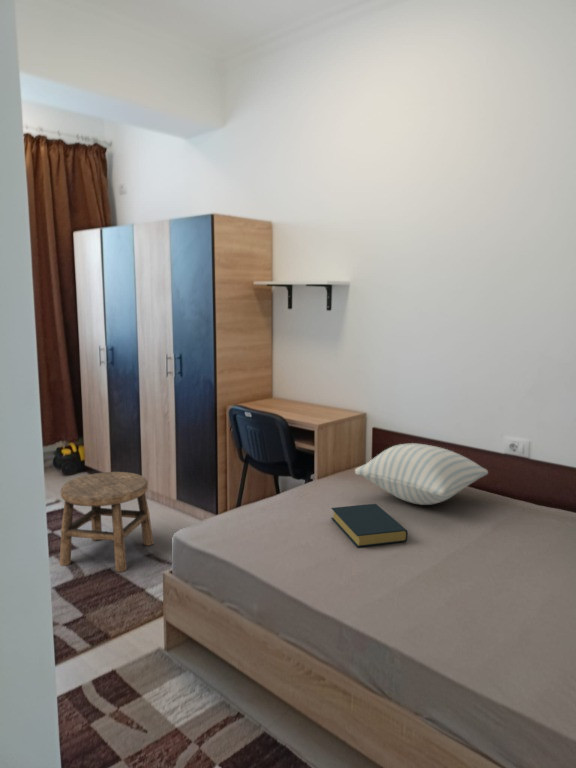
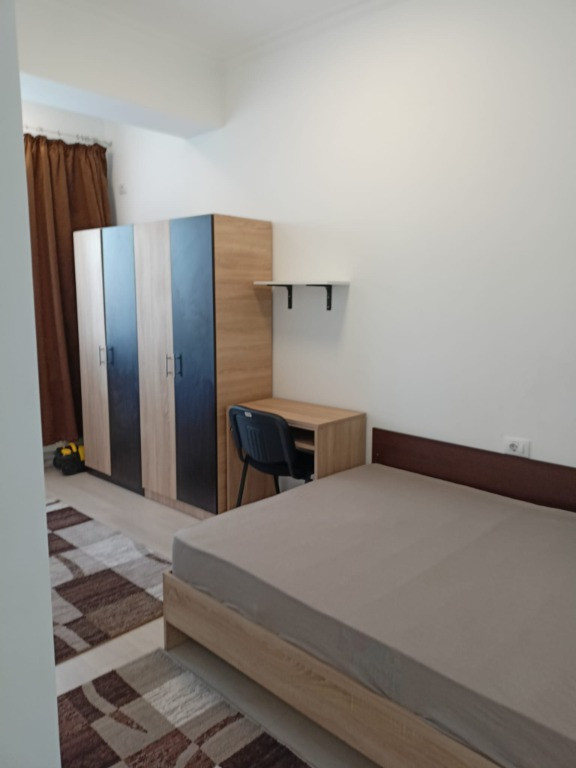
- stool (106, 515)
- hardback book (367, 523)
- pillow (421, 471)
